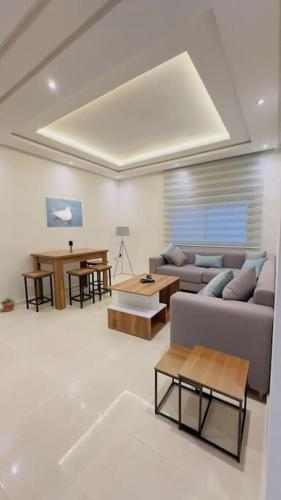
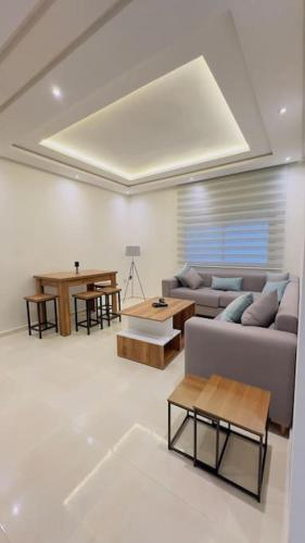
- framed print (65, 213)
- potted plant (9, 302)
